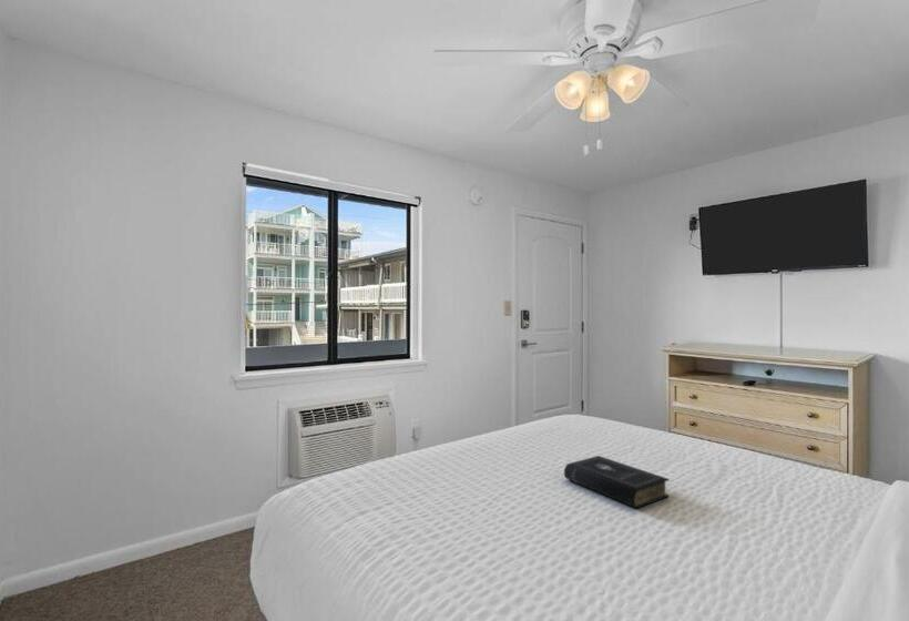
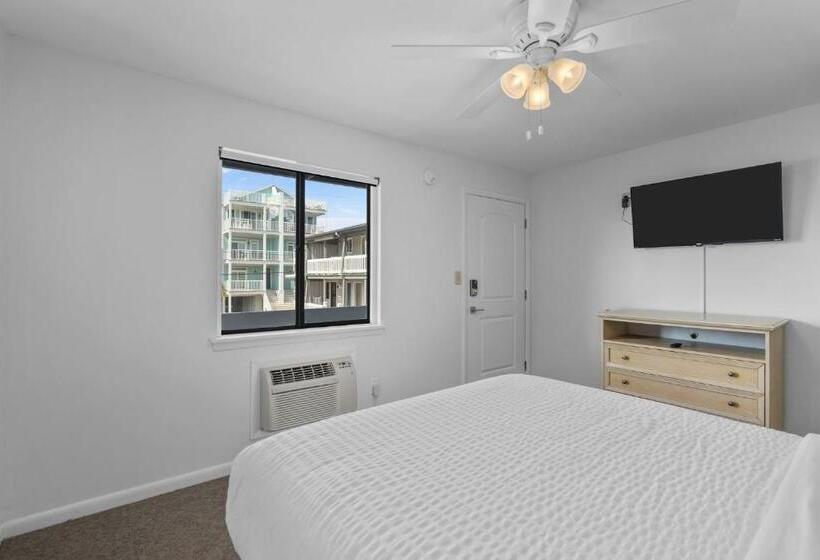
- book (617, 478)
